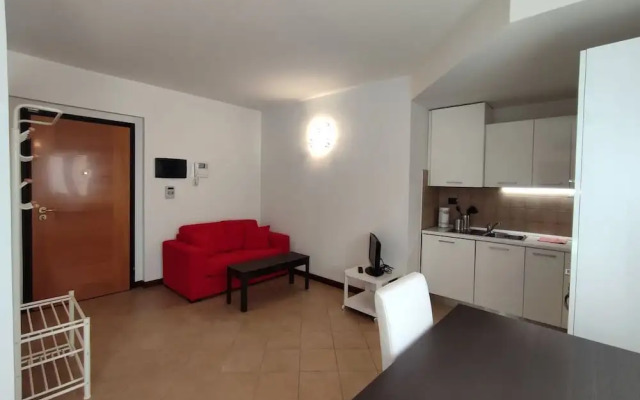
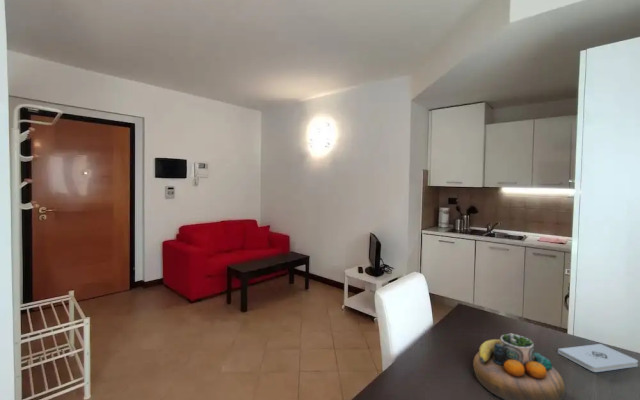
+ decorative bowl (516, 359)
+ notepad (597, 357)
